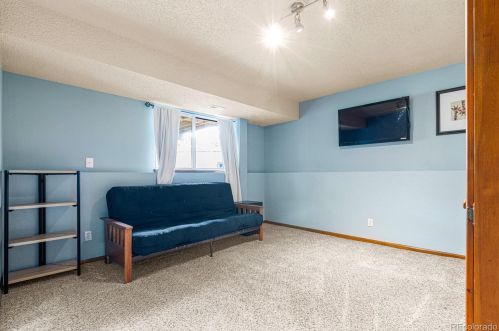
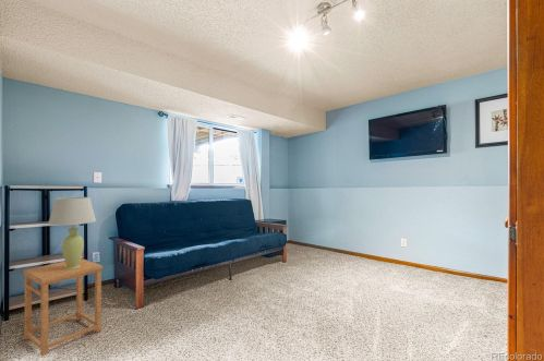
+ side table (76, 301)
+ table lamp (73, 232)
